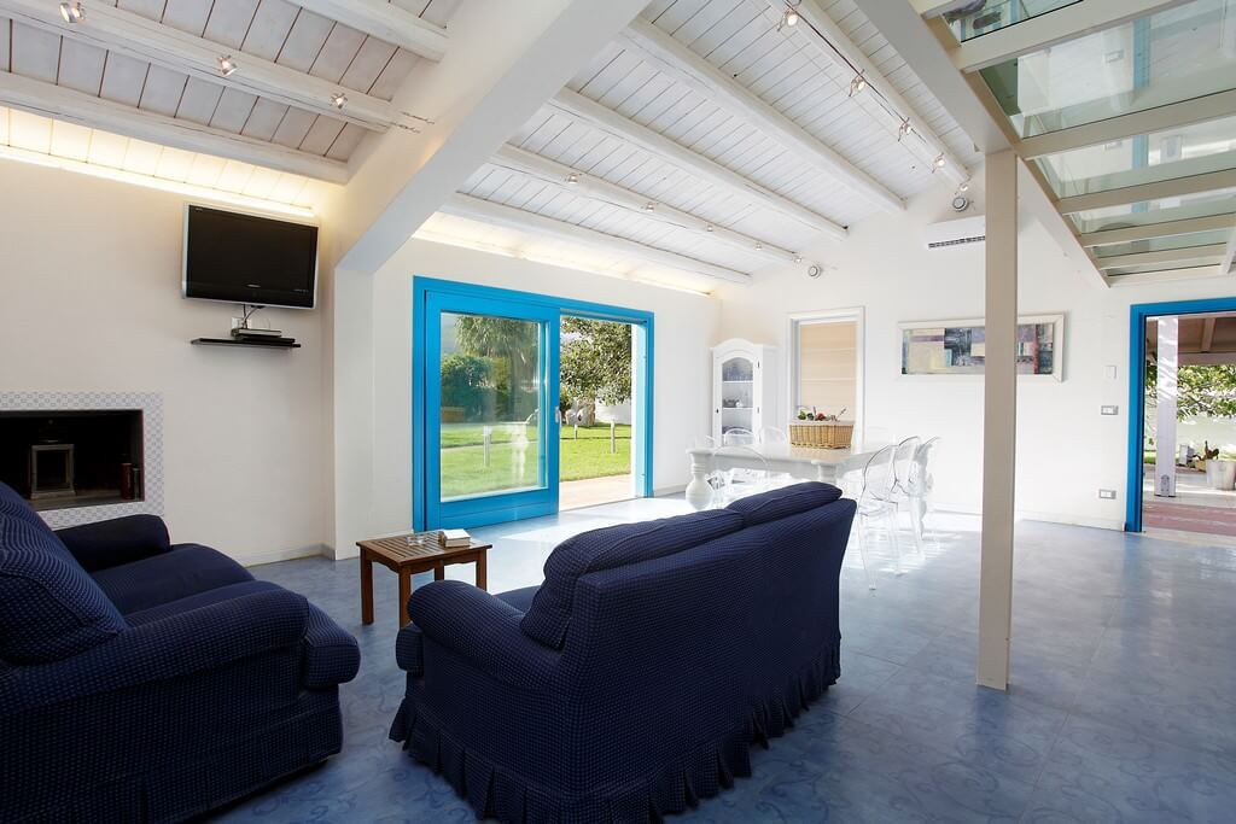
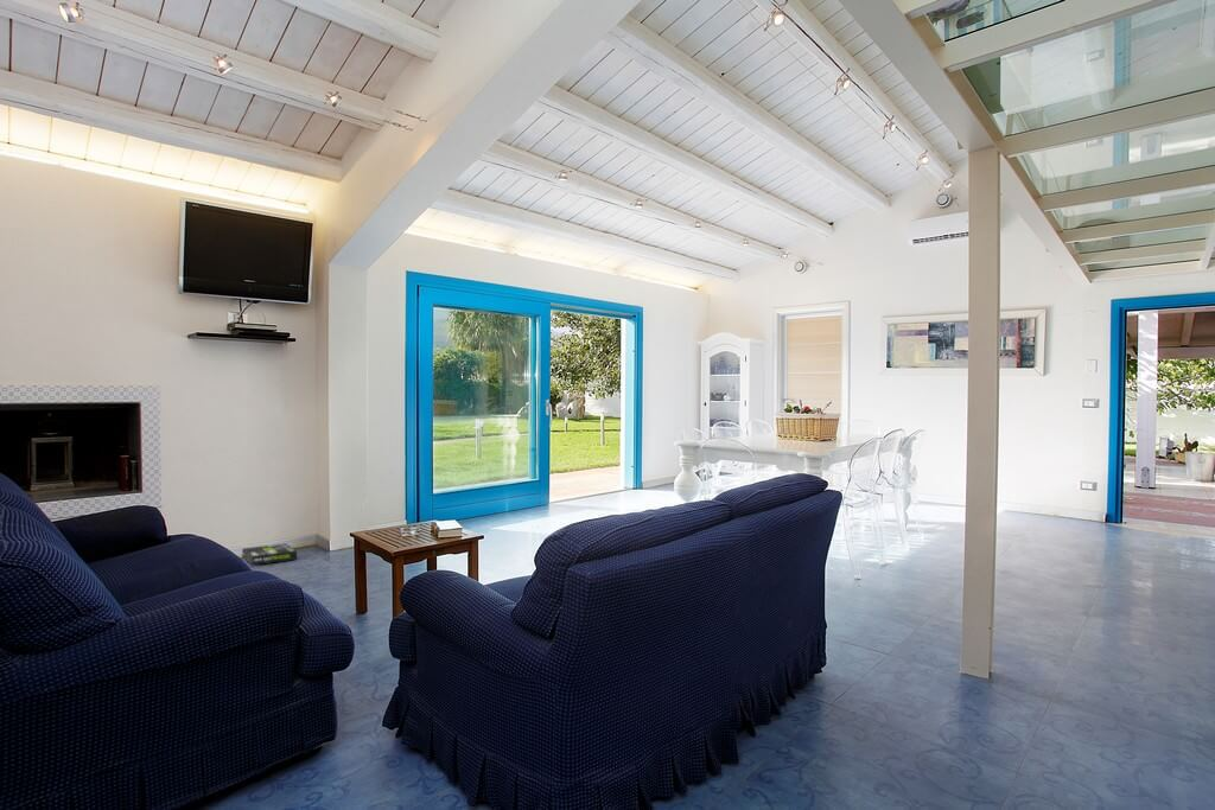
+ box (269, 553)
